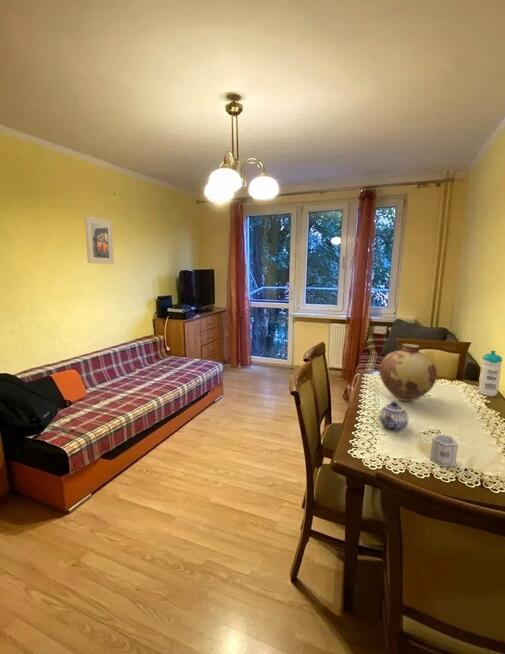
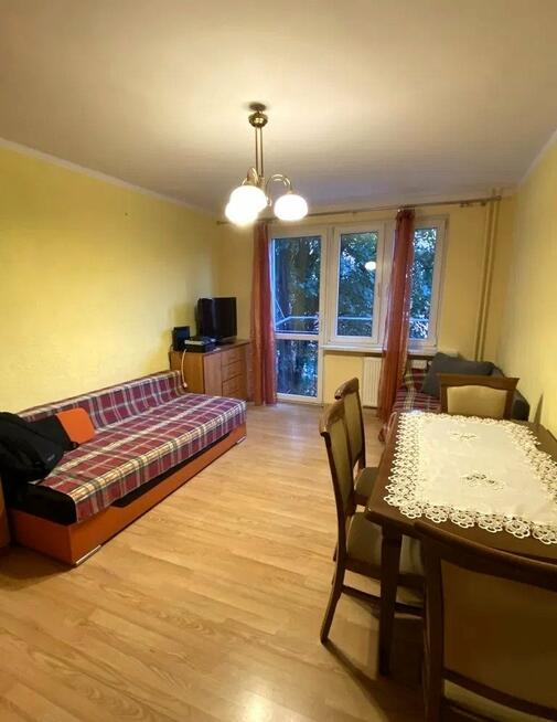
- cup (443, 449)
- water bottle (490, 372)
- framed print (100, 241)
- vase (407, 372)
- teapot (393, 414)
